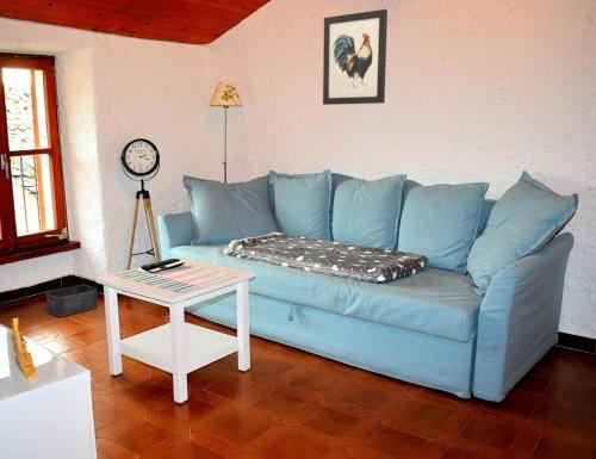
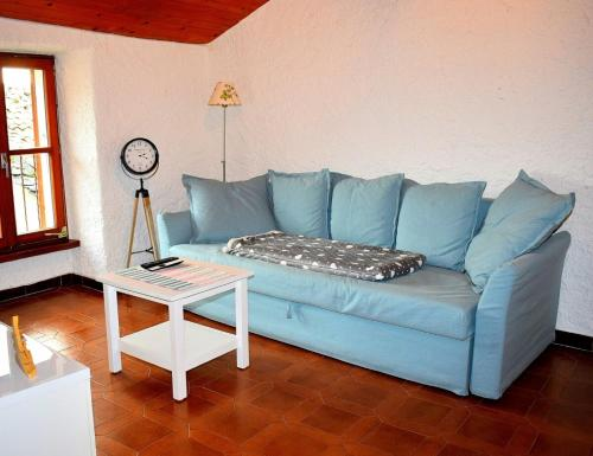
- wall art (353, 58)
- storage bin (72, 299)
